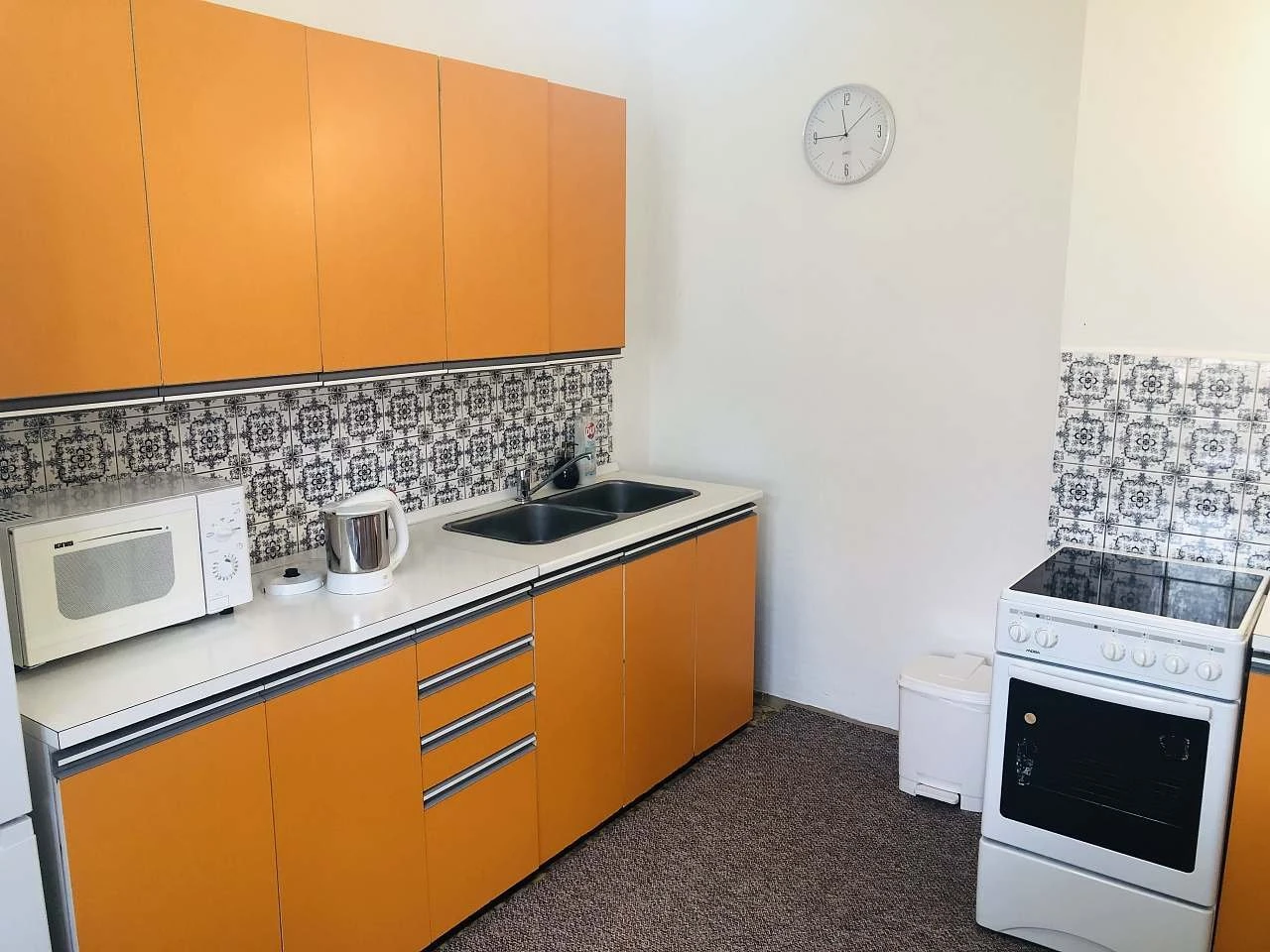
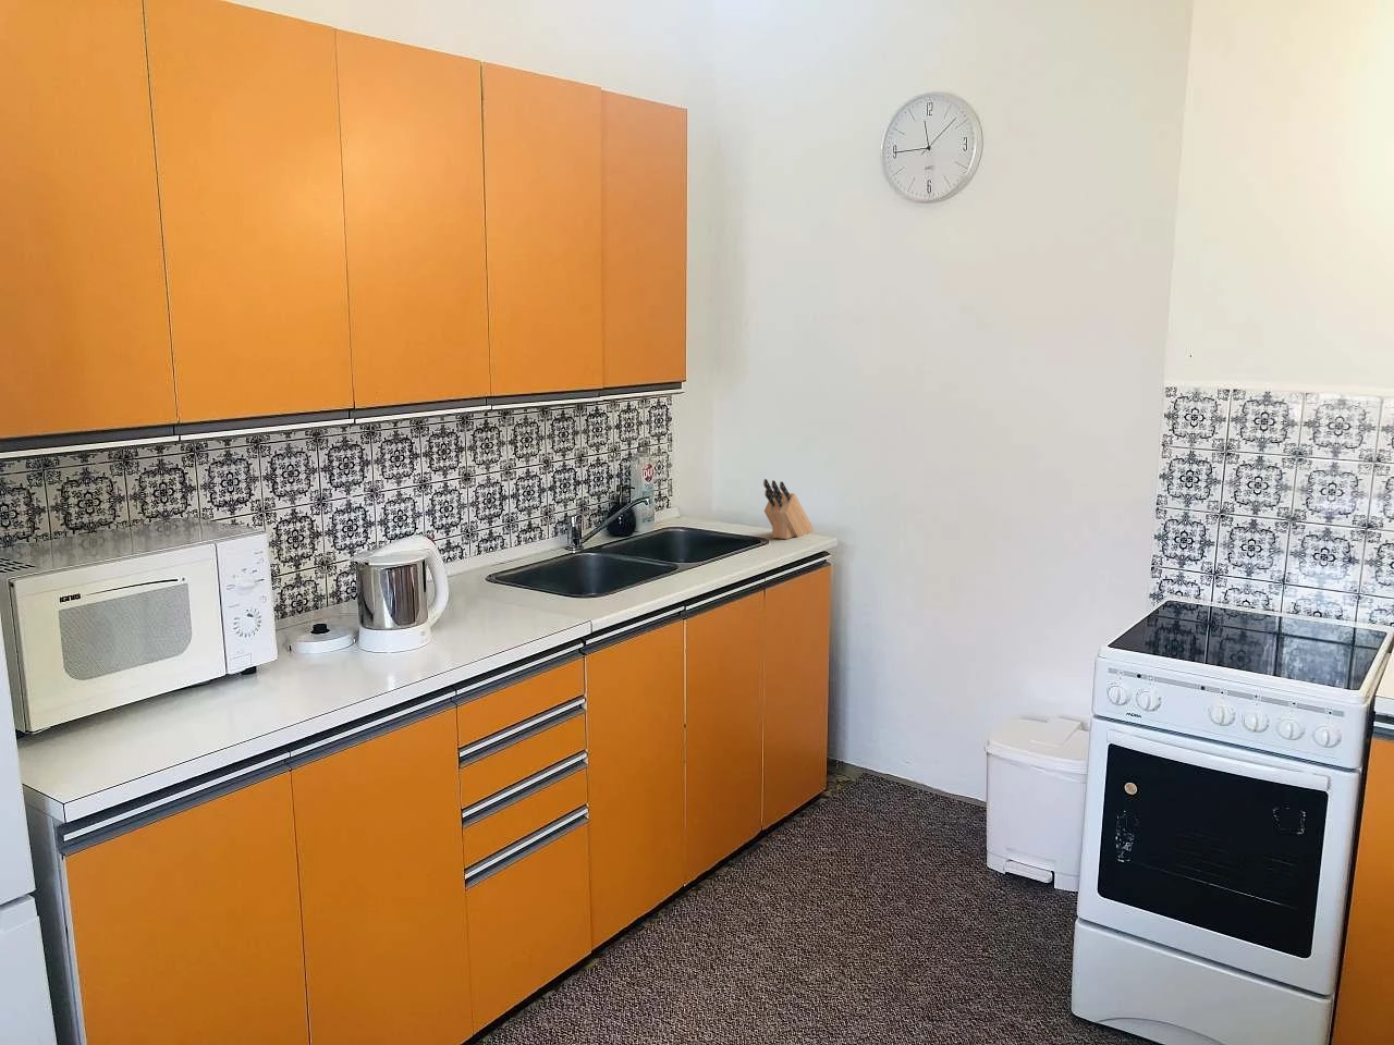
+ knife block (786, 506)
